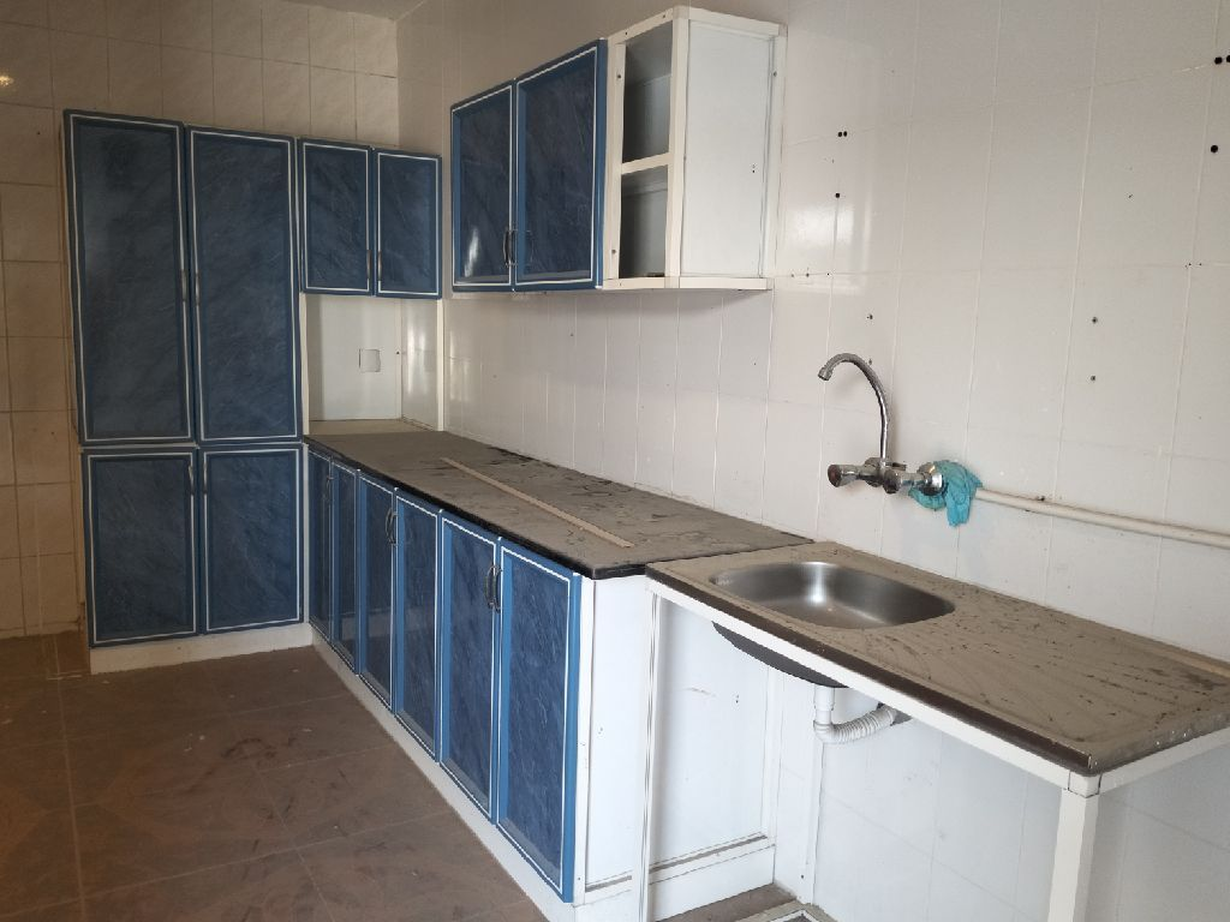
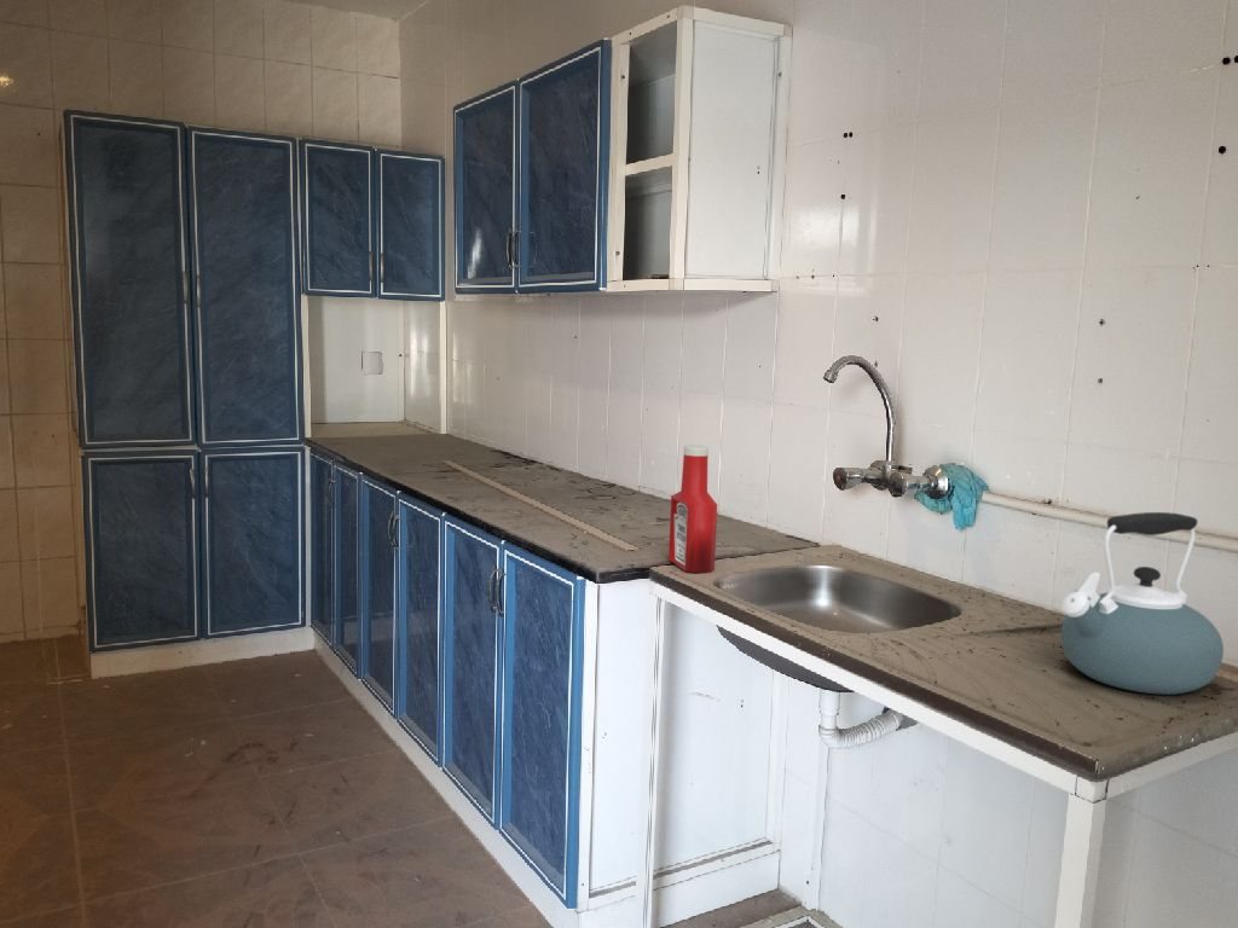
+ kettle (1133, 596)
+ soap bottle (693, 506)
